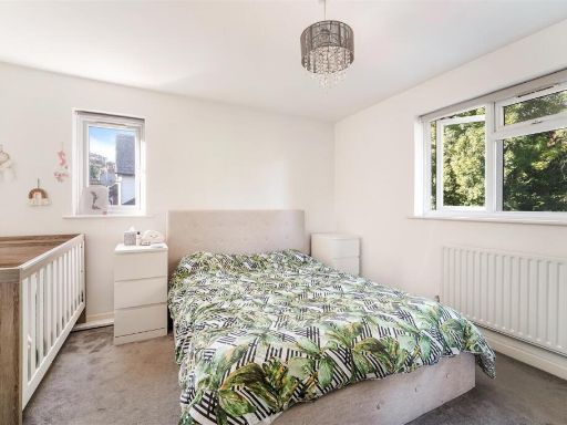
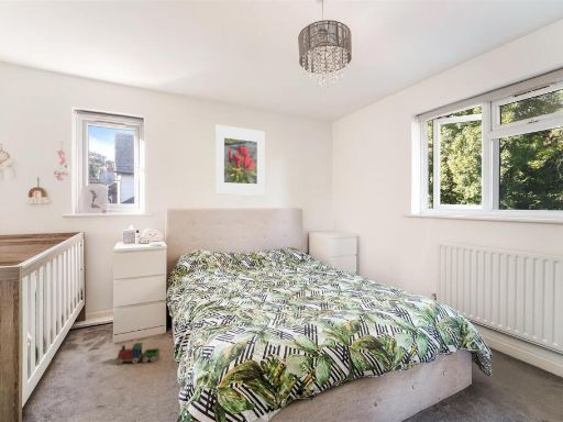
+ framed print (241, 162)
+ toy train (137, 352)
